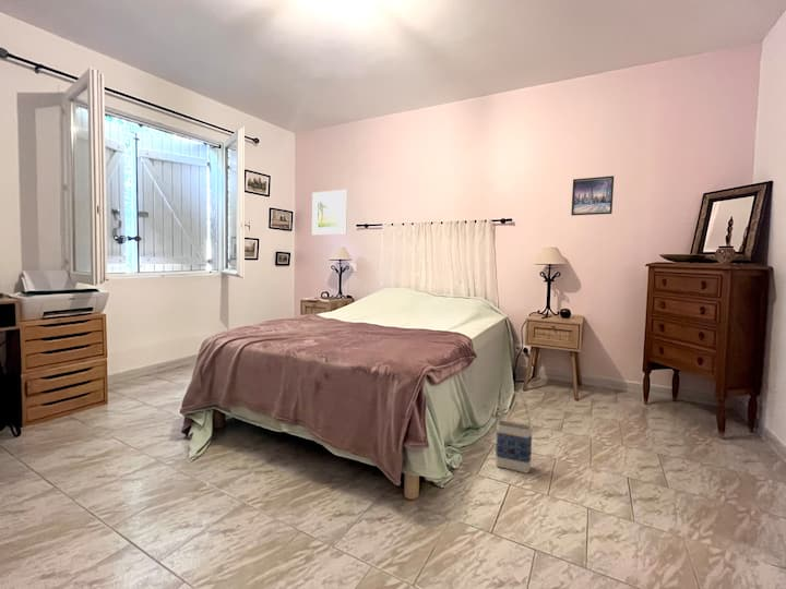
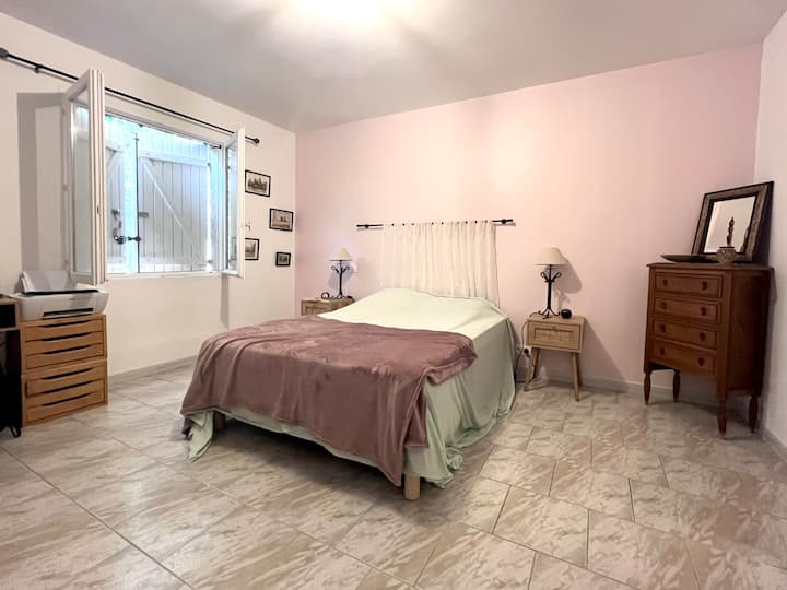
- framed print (592, 195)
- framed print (329, 213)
- bag (513, 429)
